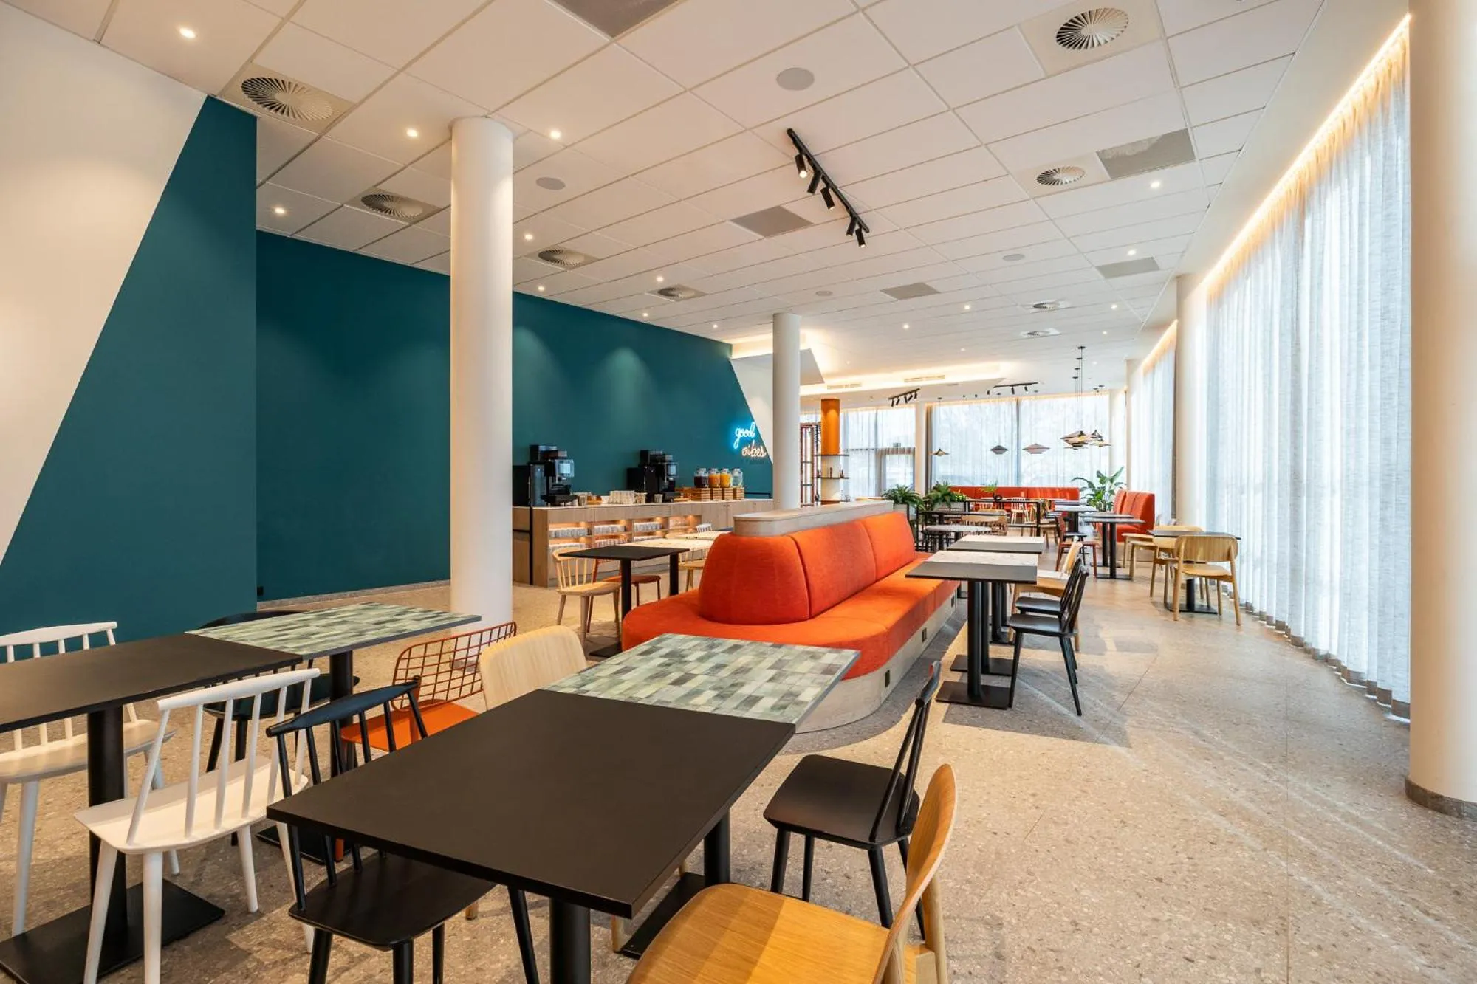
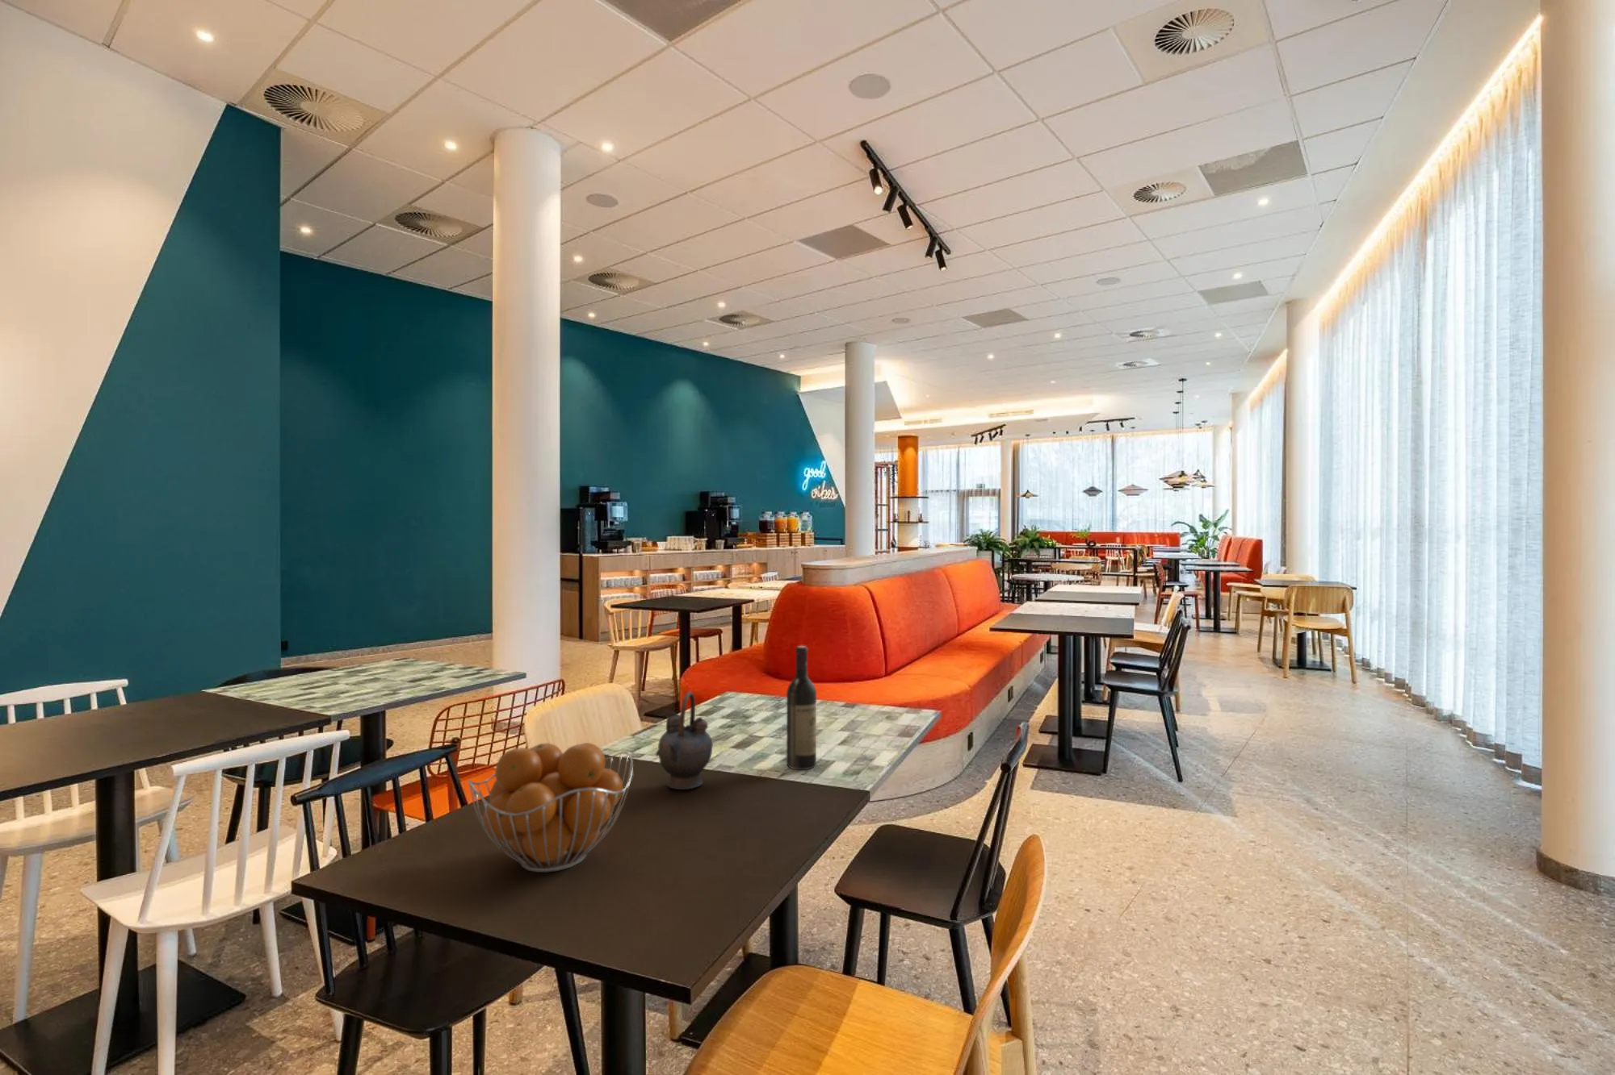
+ teapot (682, 739)
+ fruit basket (554, 800)
+ wine bottle (801, 705)
